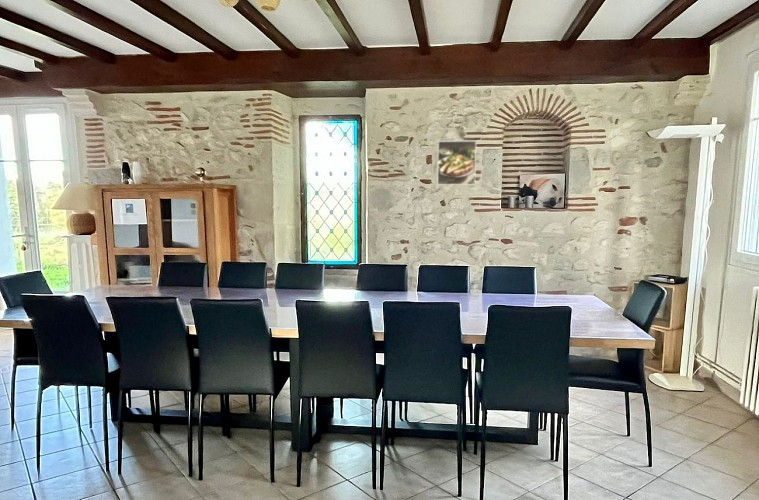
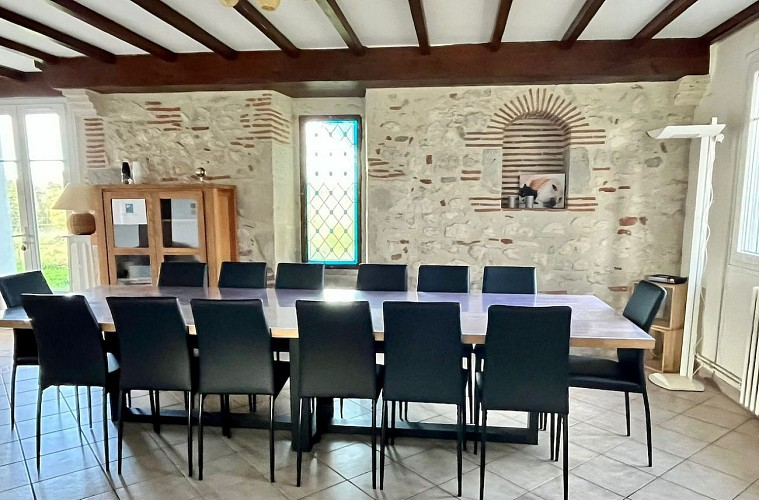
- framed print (456, 163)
